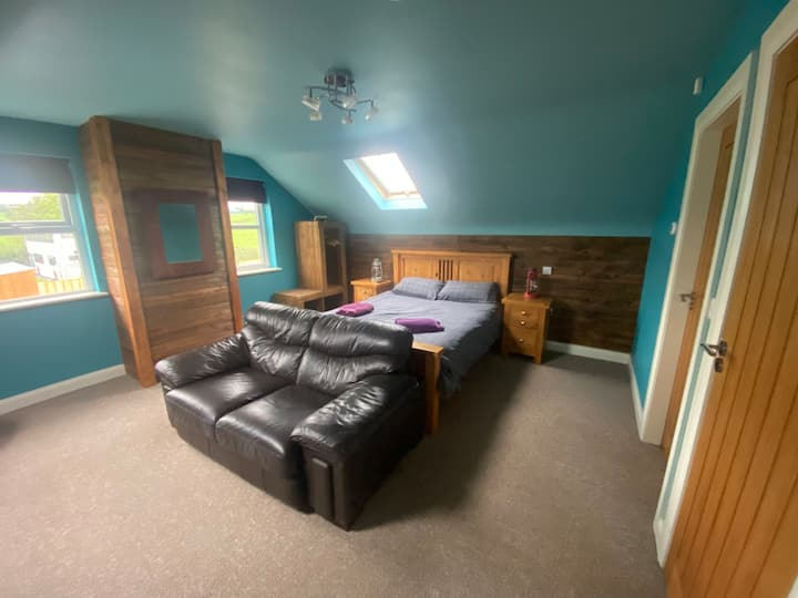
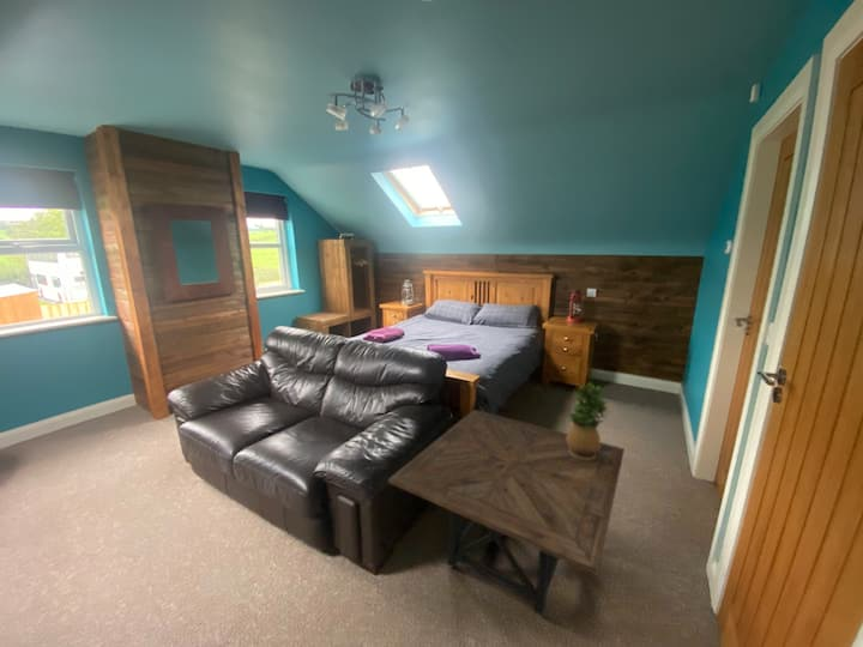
+ side table (512, 509)
+ potted plant (590, 418)
